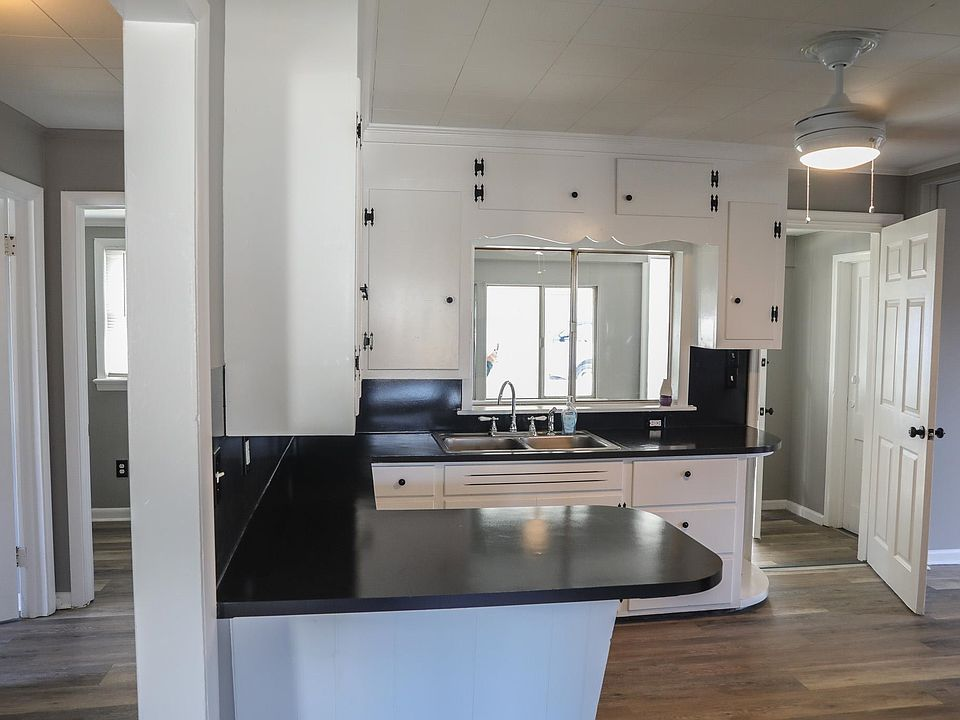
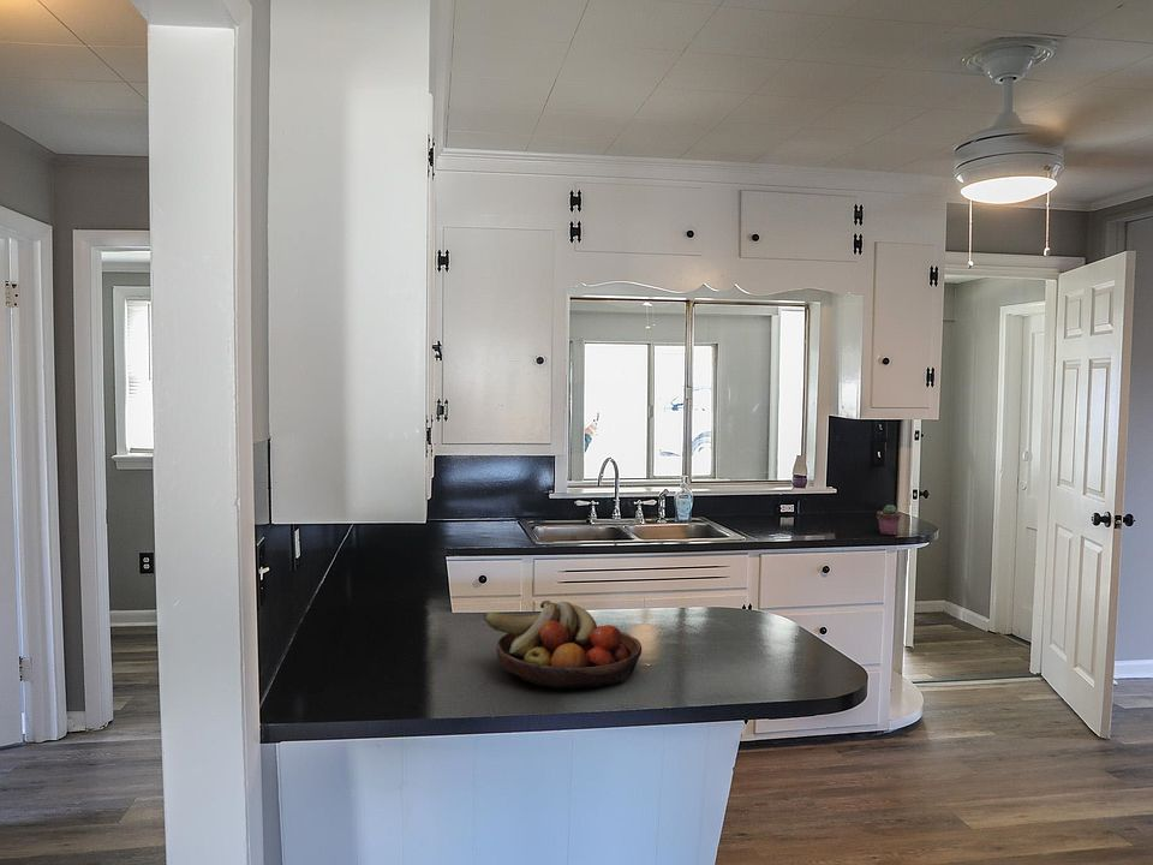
+ potted succulent (888, 519)
+ fruit bowl (567, 638)
